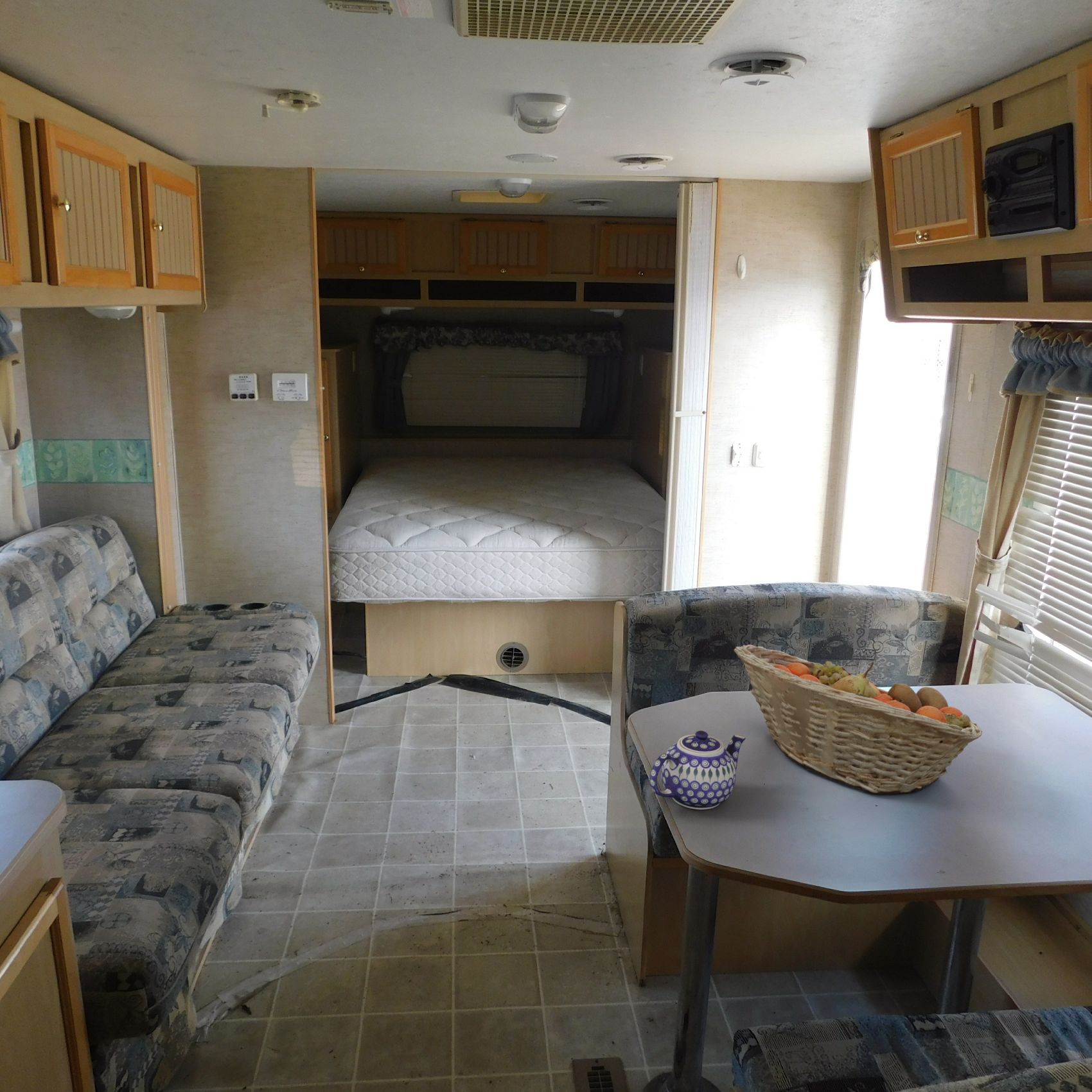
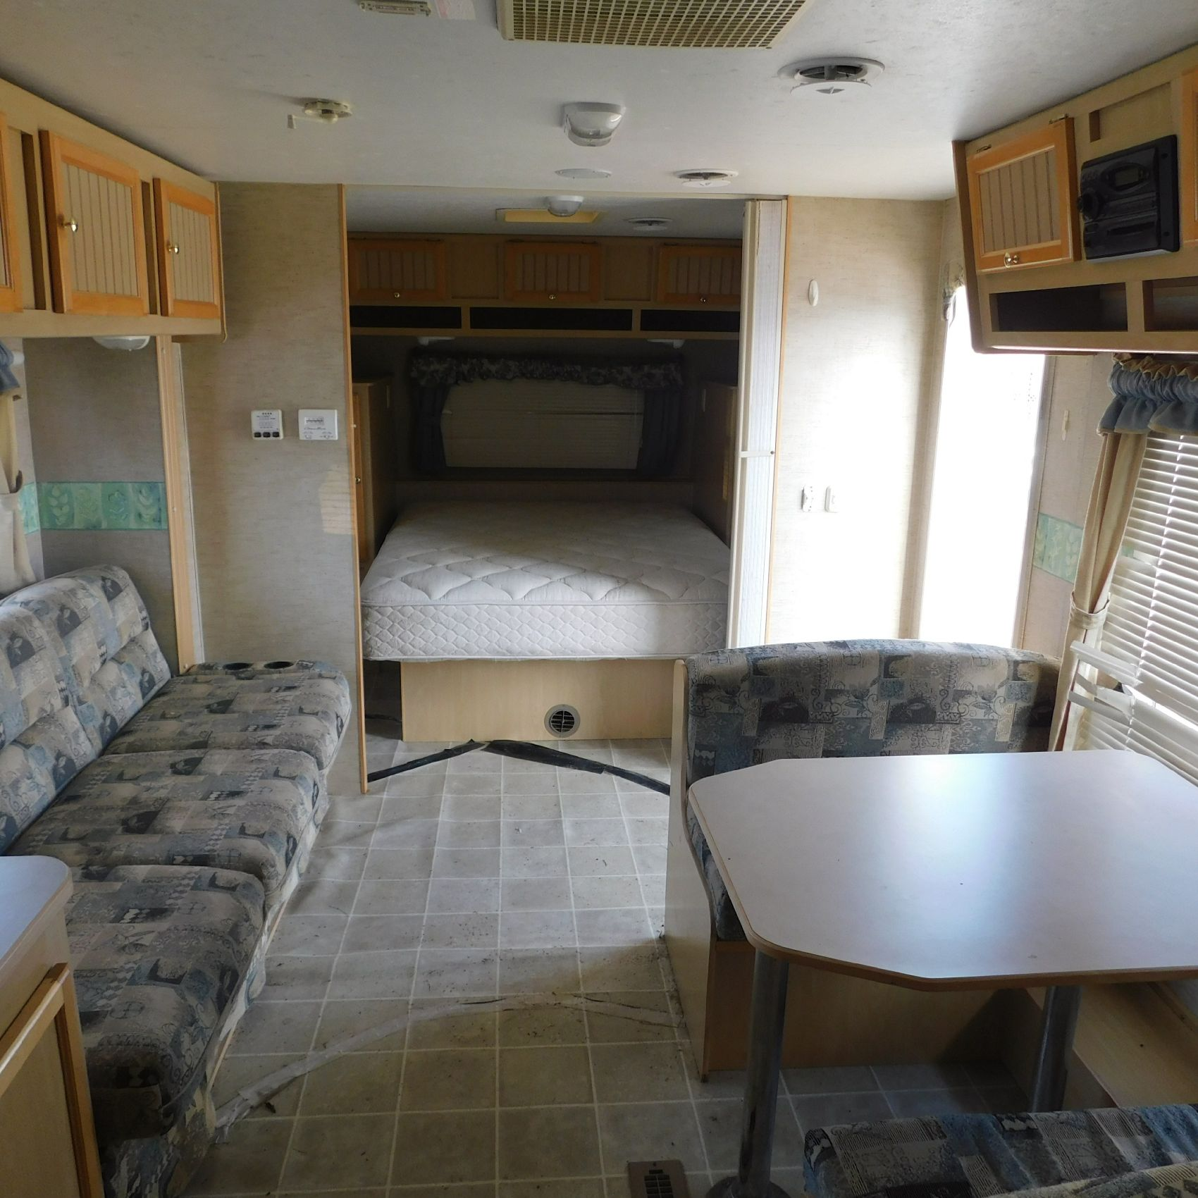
- teapot (699, 764)
- fruit basket (849, 706)
